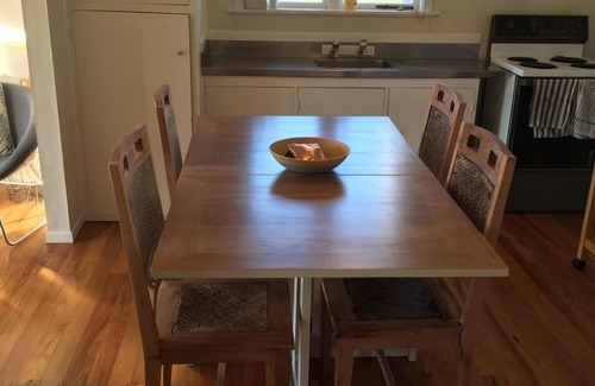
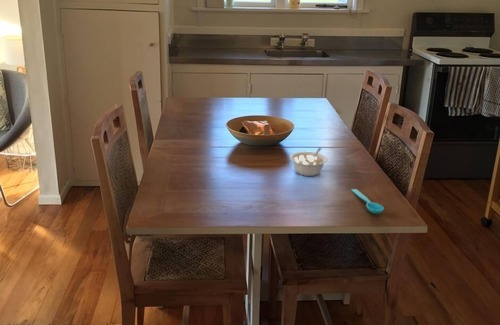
+ legume (308, 162)
+ spoon (365, 199)
